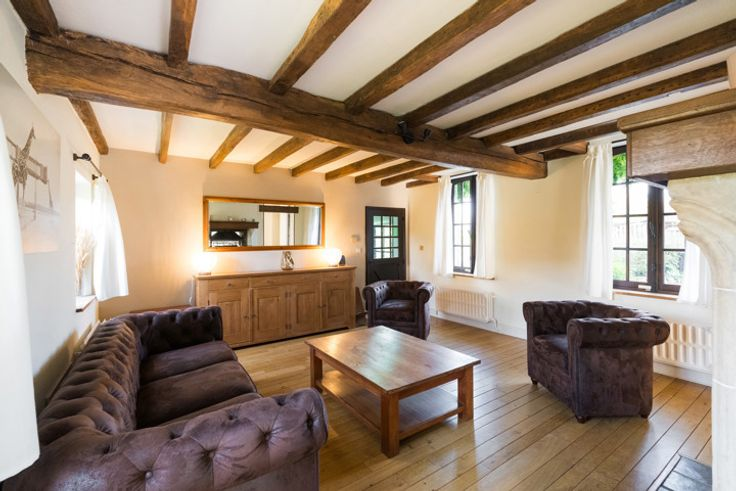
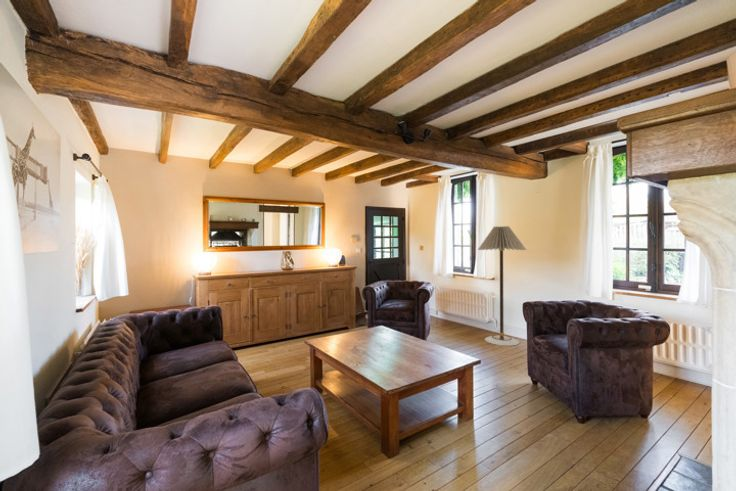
+ floor lamp (501, 283)
